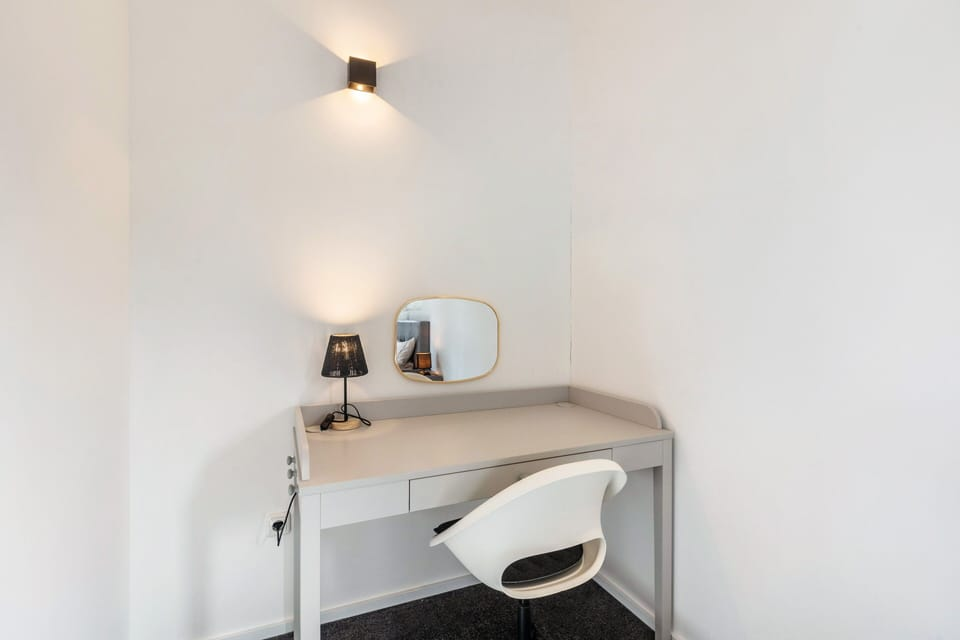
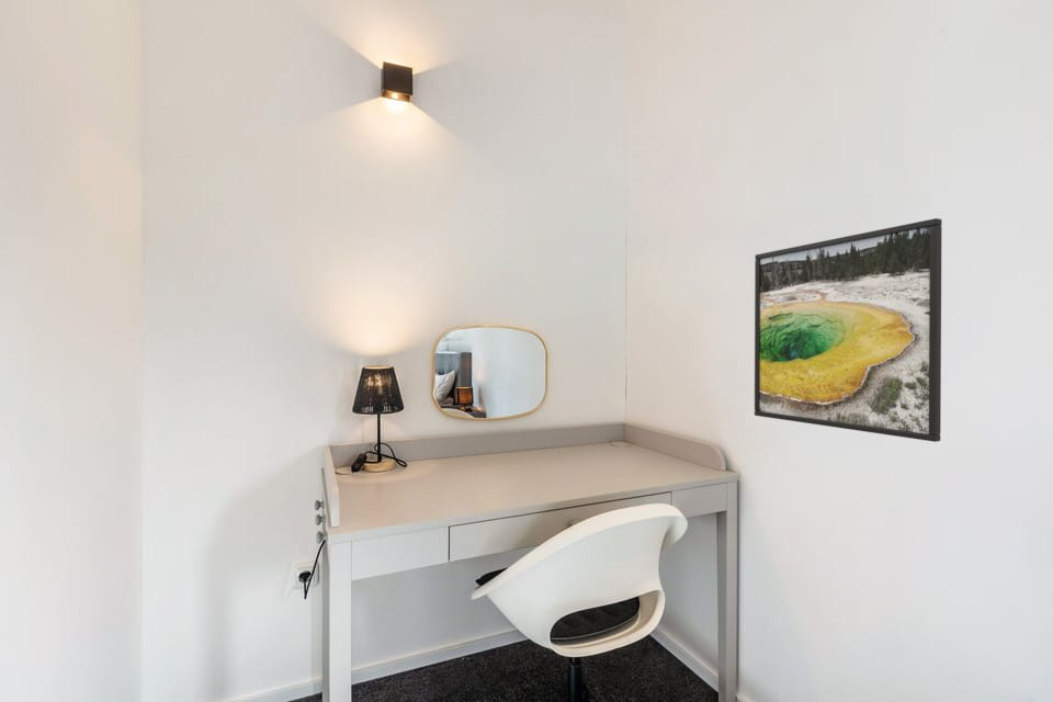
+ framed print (833, 332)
